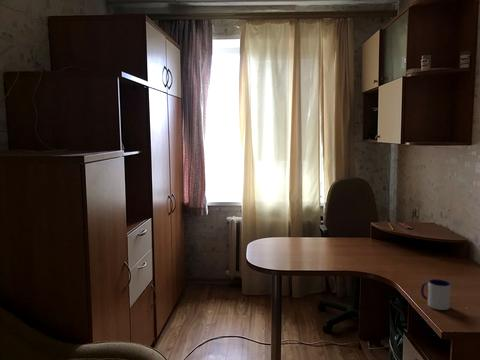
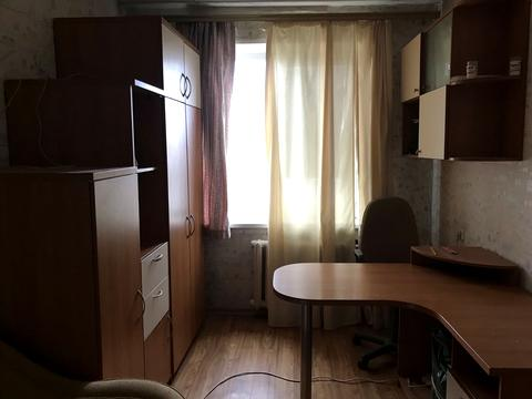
- mug (434, 293)
